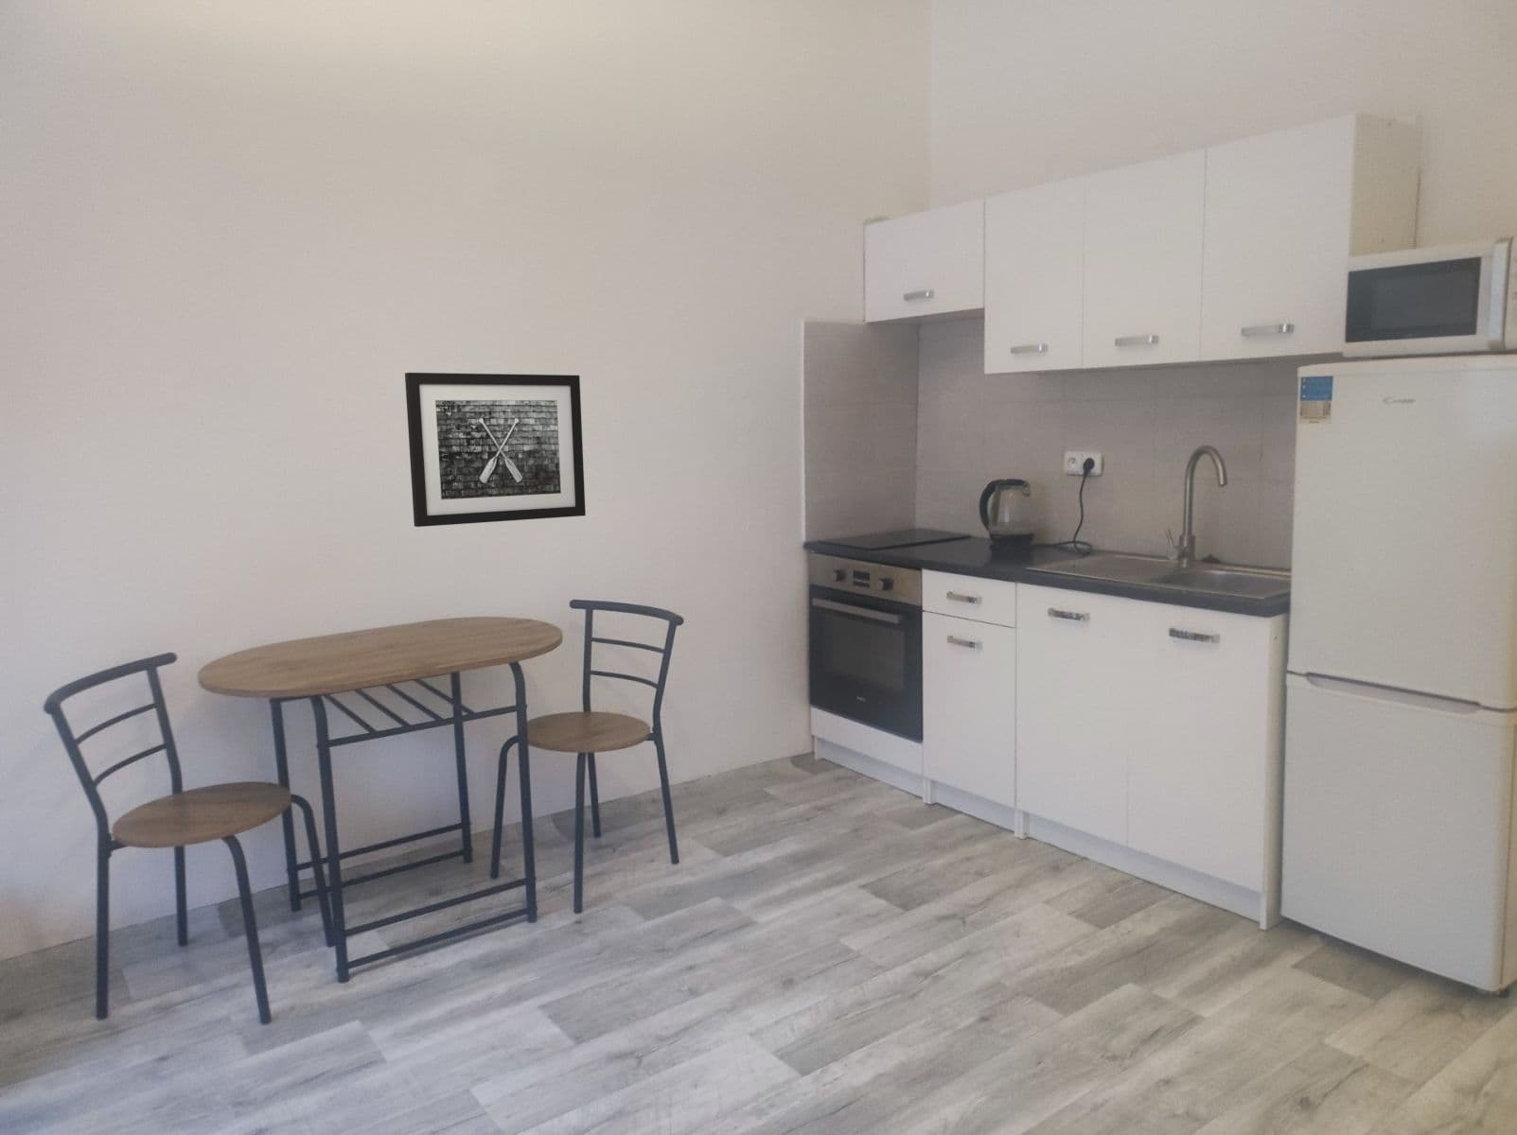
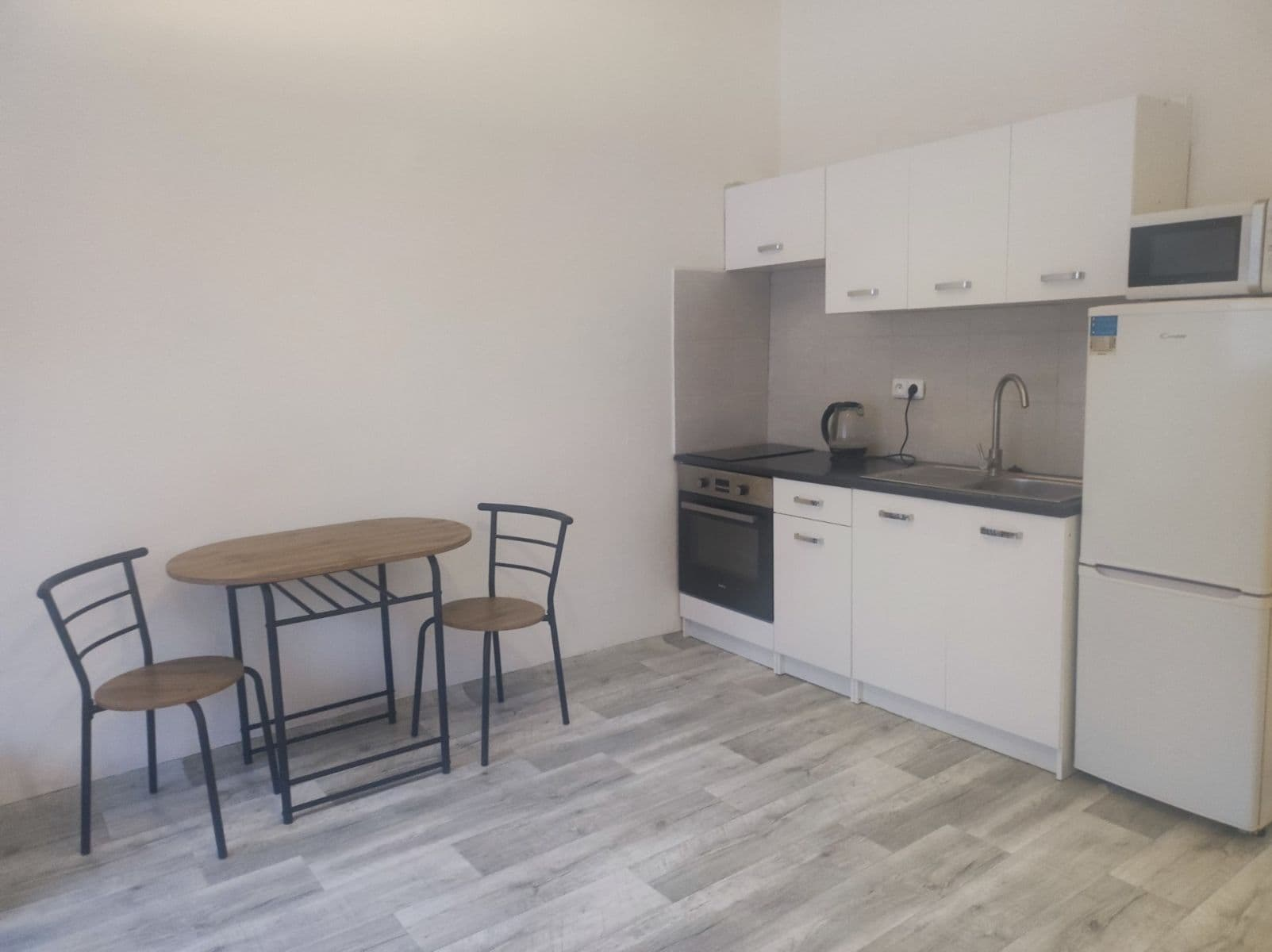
- wall art (500, 447)
